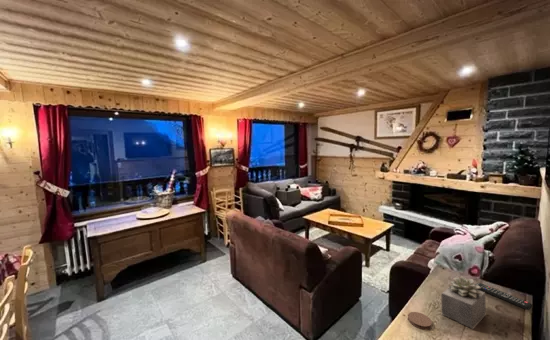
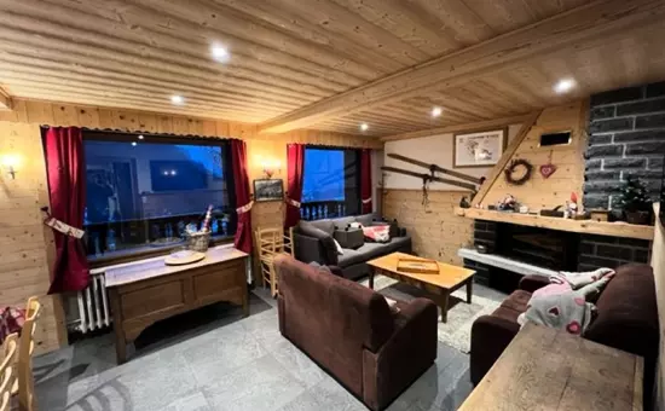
- succulent plant (464, 297)
- coaster (419, 320)
- remote control (500, 295)
